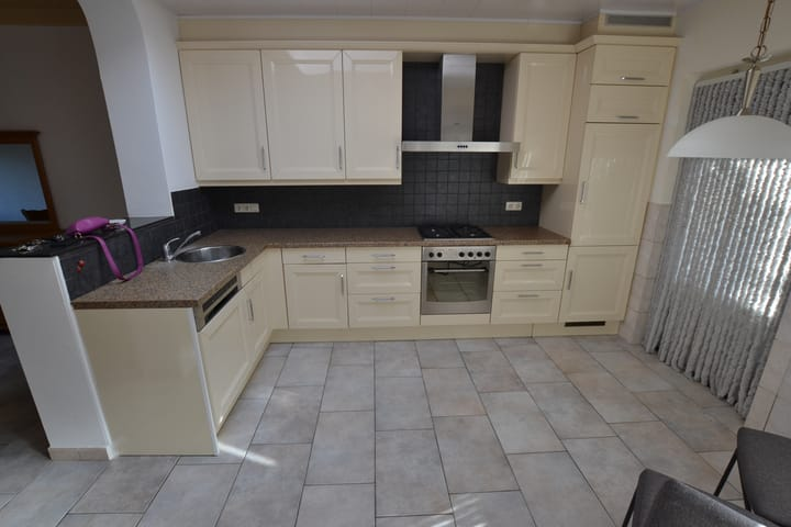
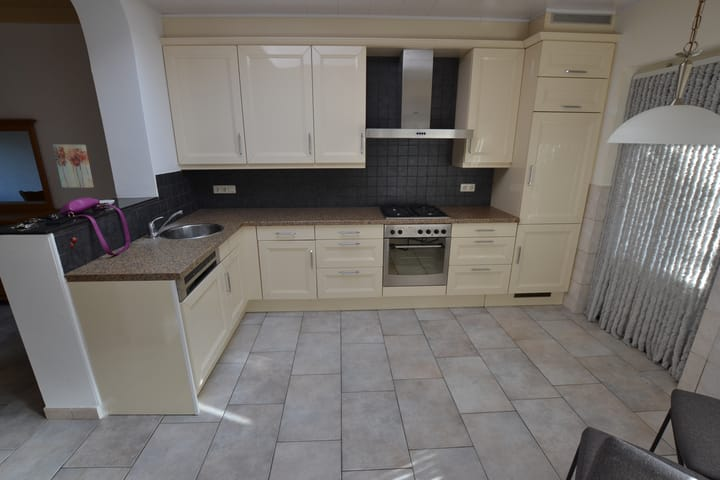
+ wall art (73, 166)
